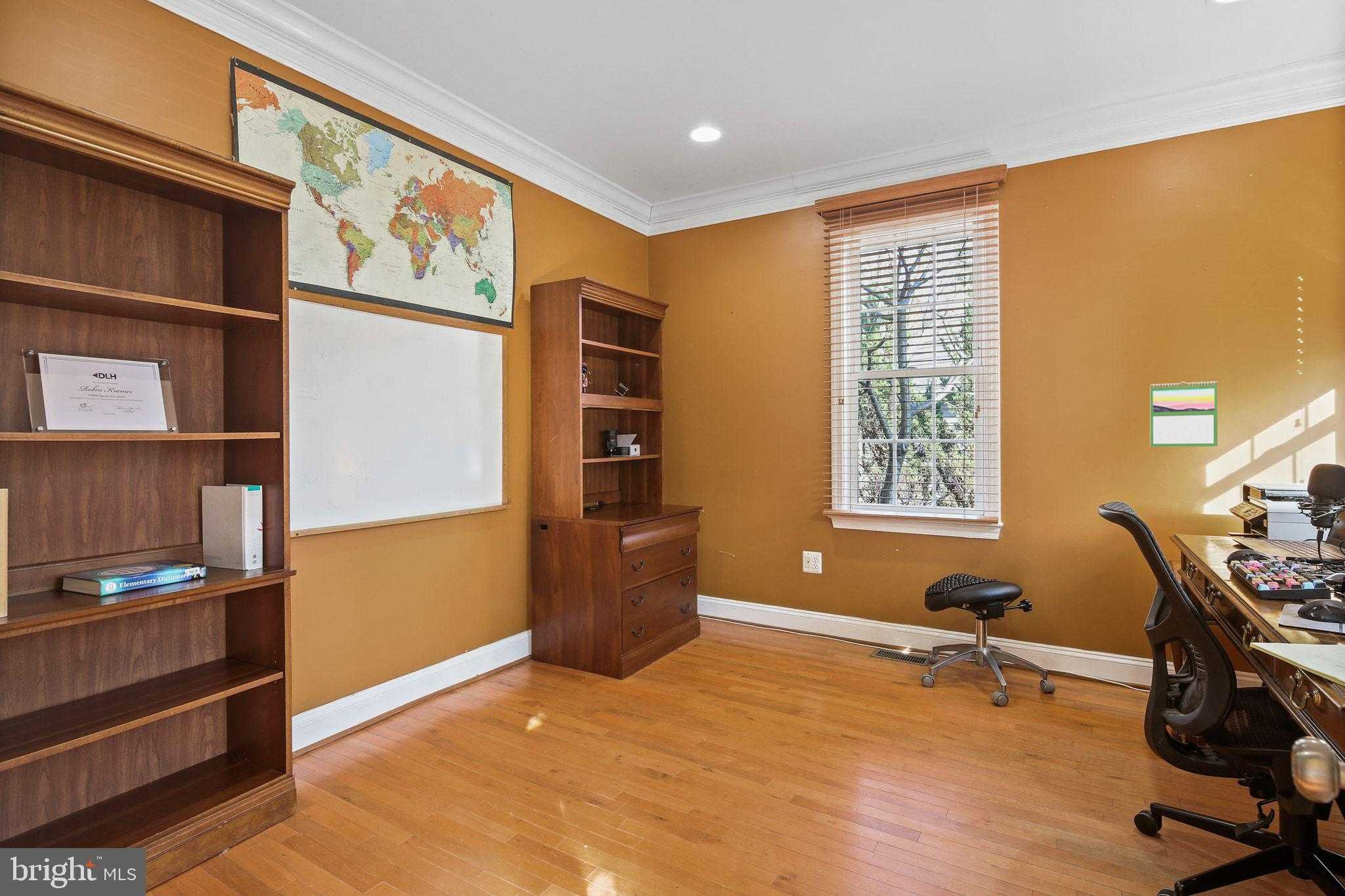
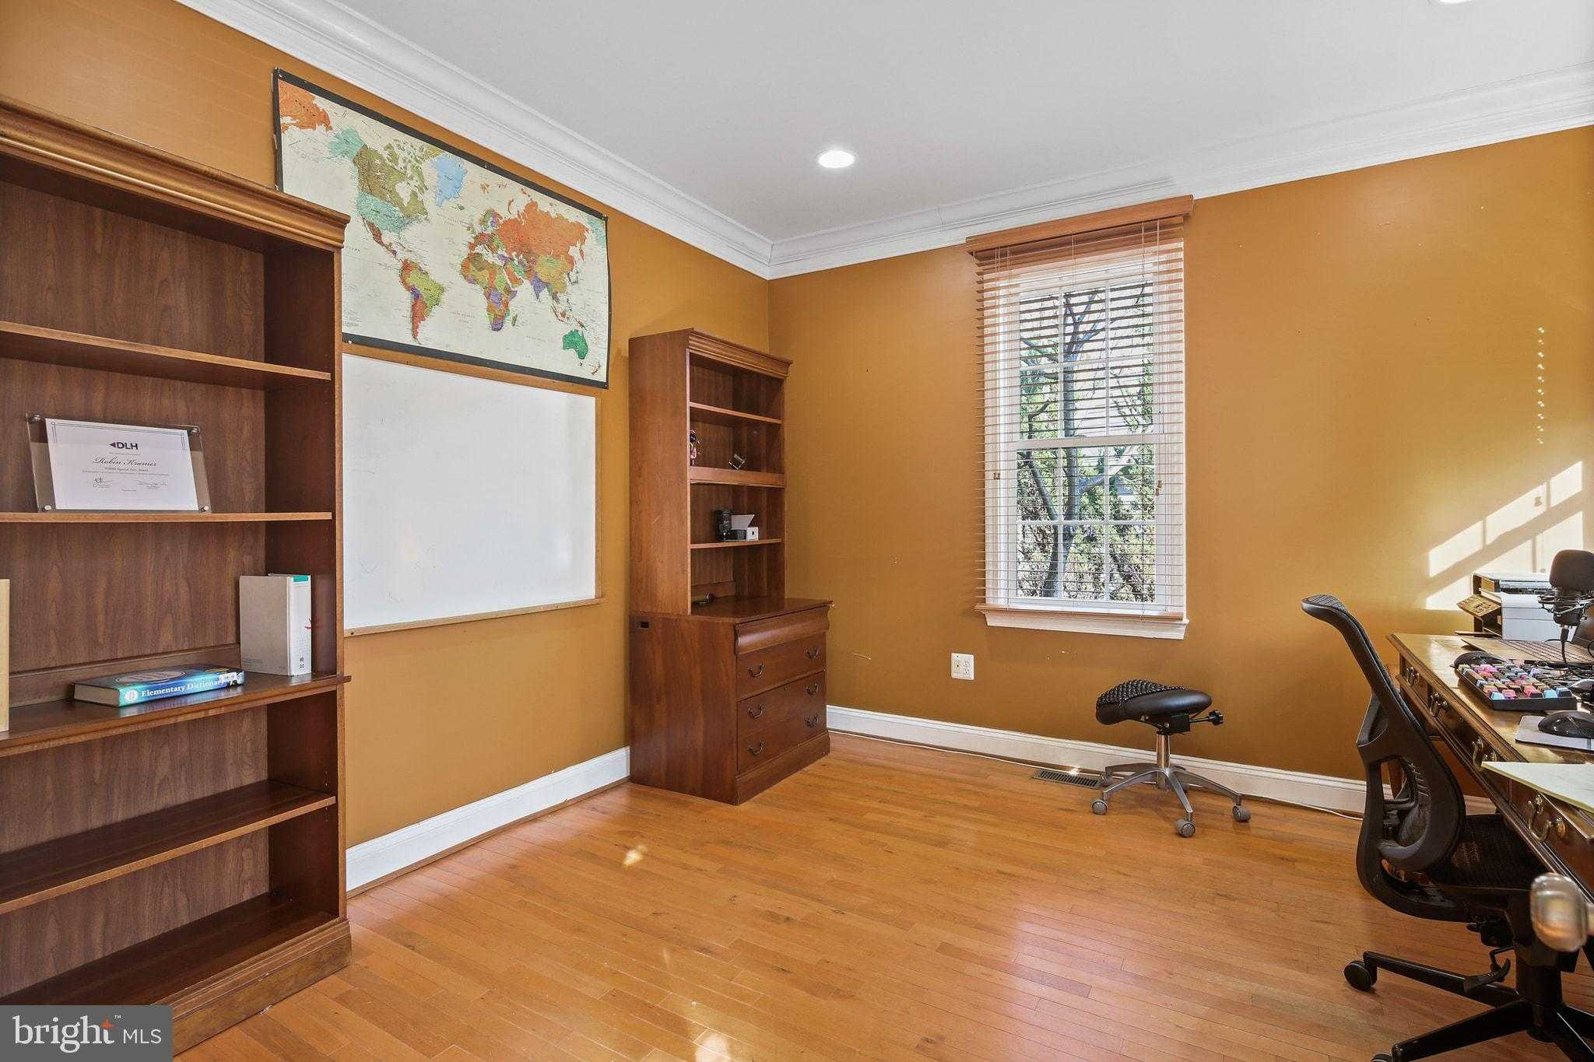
- calendar (1183, 414)
